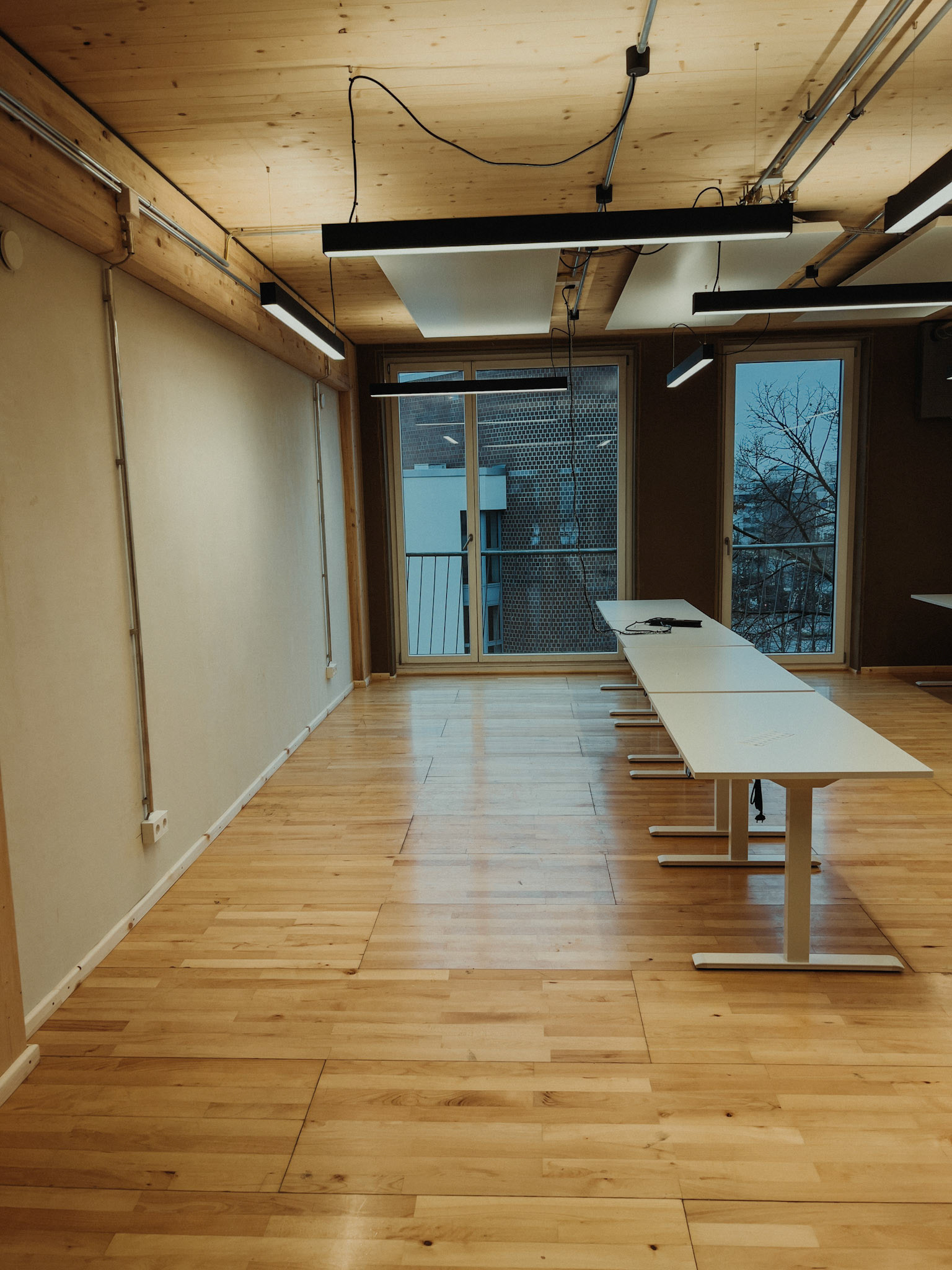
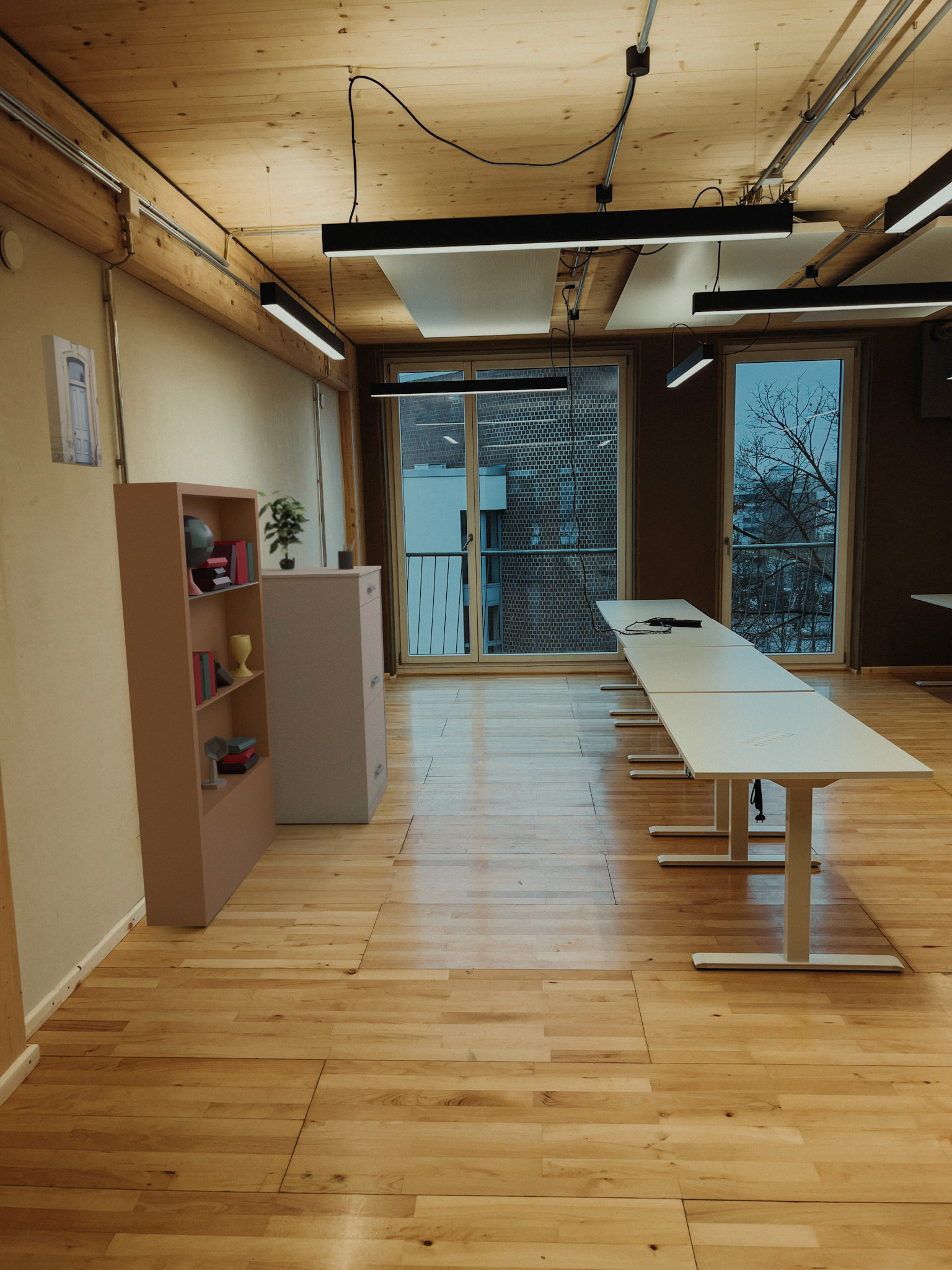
+ wall art (73, 404)
+ pen holder (346, 554)
+ bookcase (211, 688)
+ filing cabinet (315, 688)
+ potted plant (284, 530)
